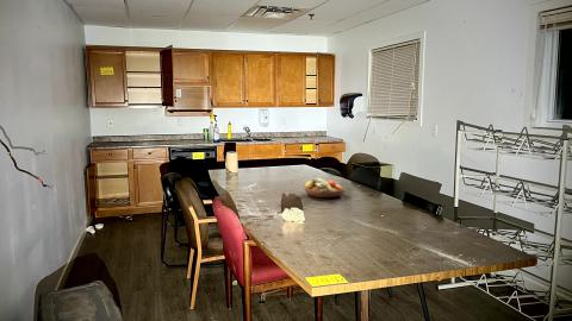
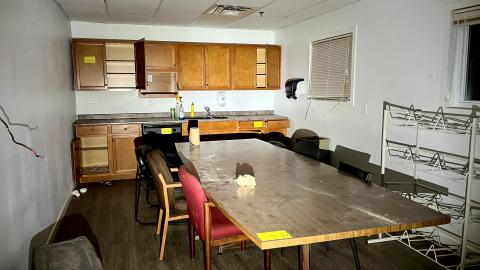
- fruit bowl (324, 185)
